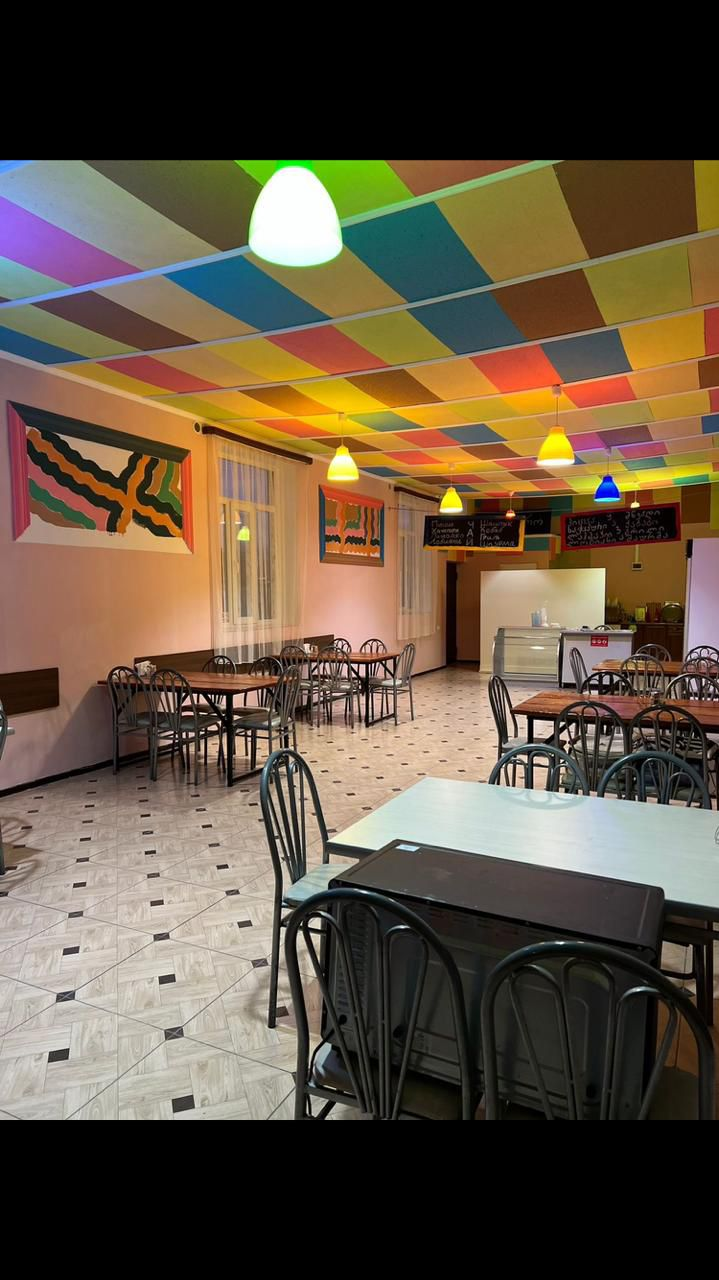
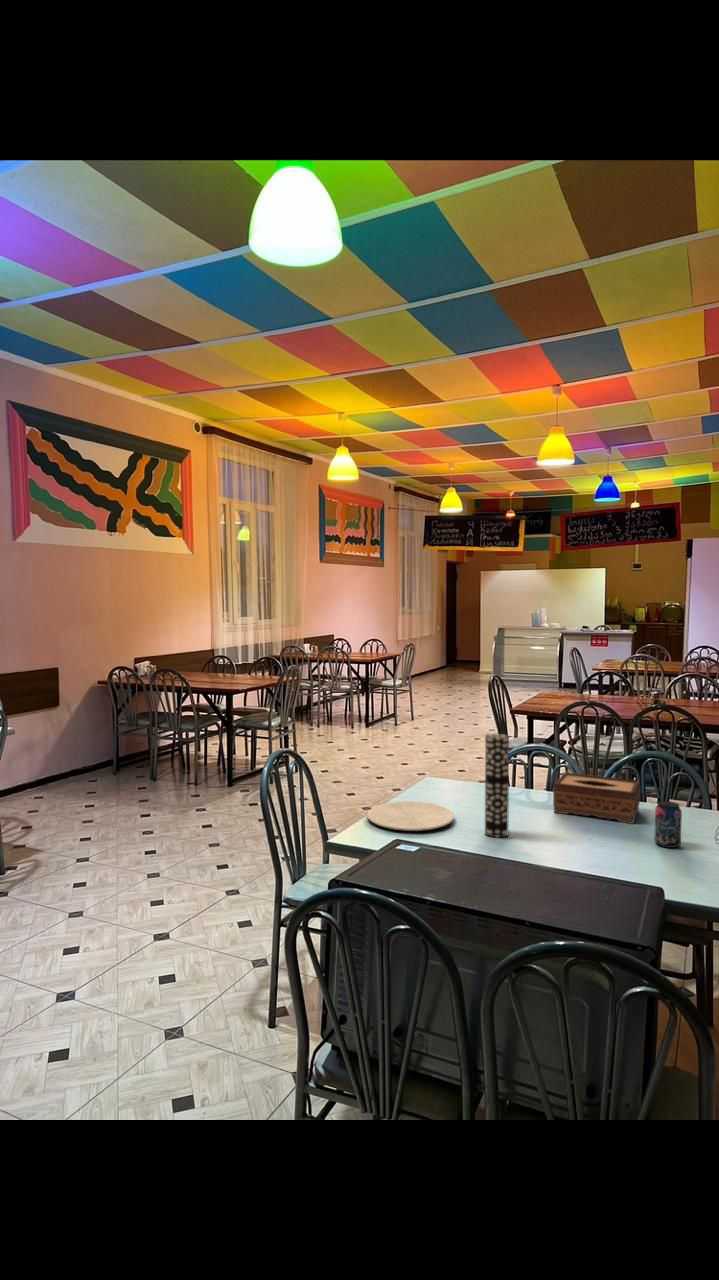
+ plate (410, 816)
+ vase (496, 784)
+ beverage can (667, 823)
+ tissue box (596, 796)
